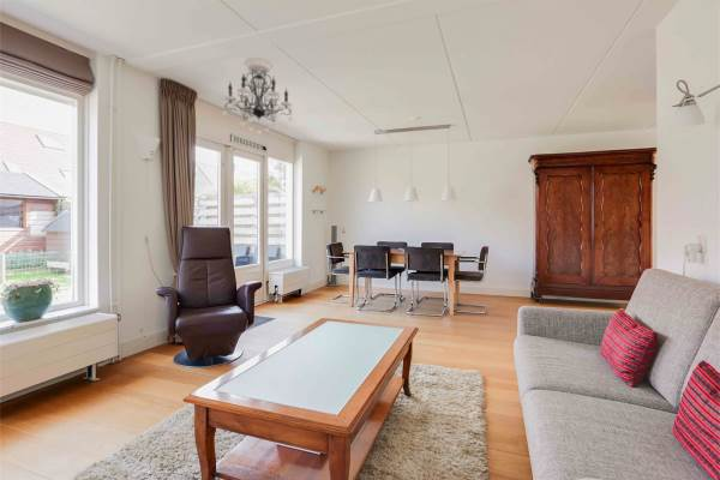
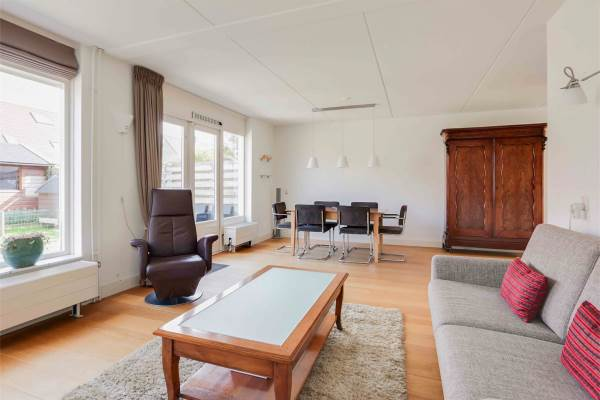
- chandelier (258, 98)
